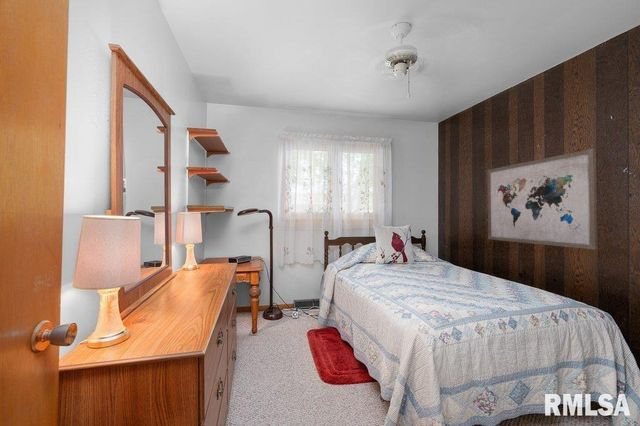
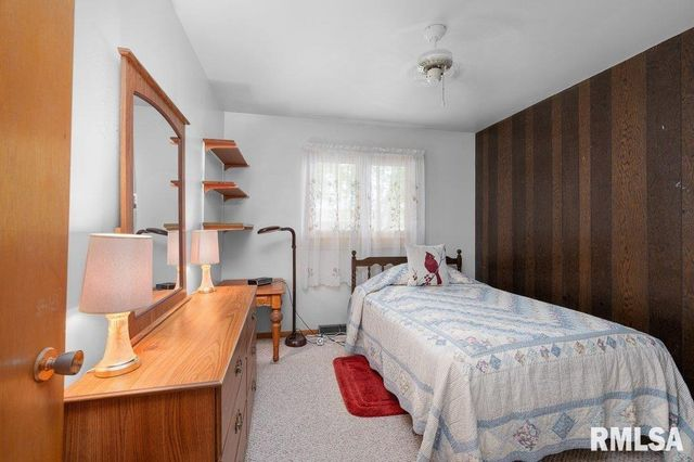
- wall art (531, 202)
